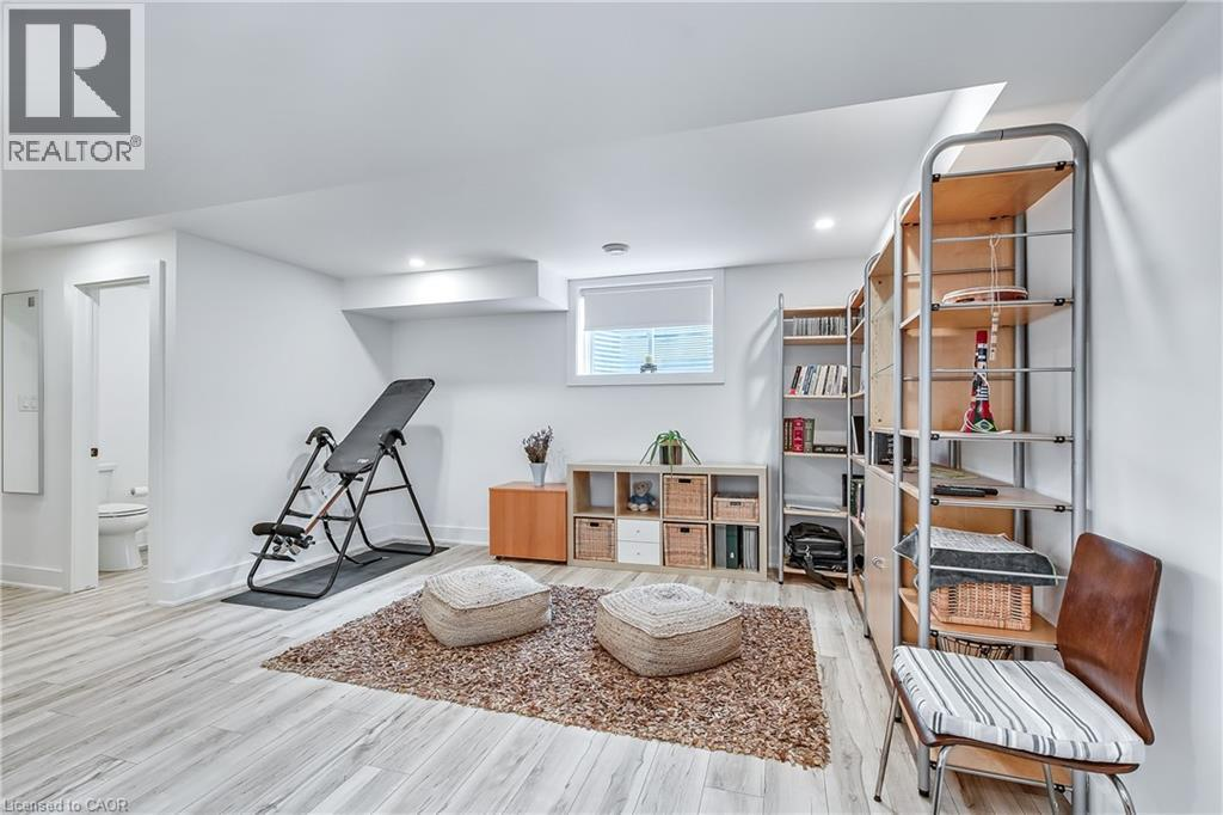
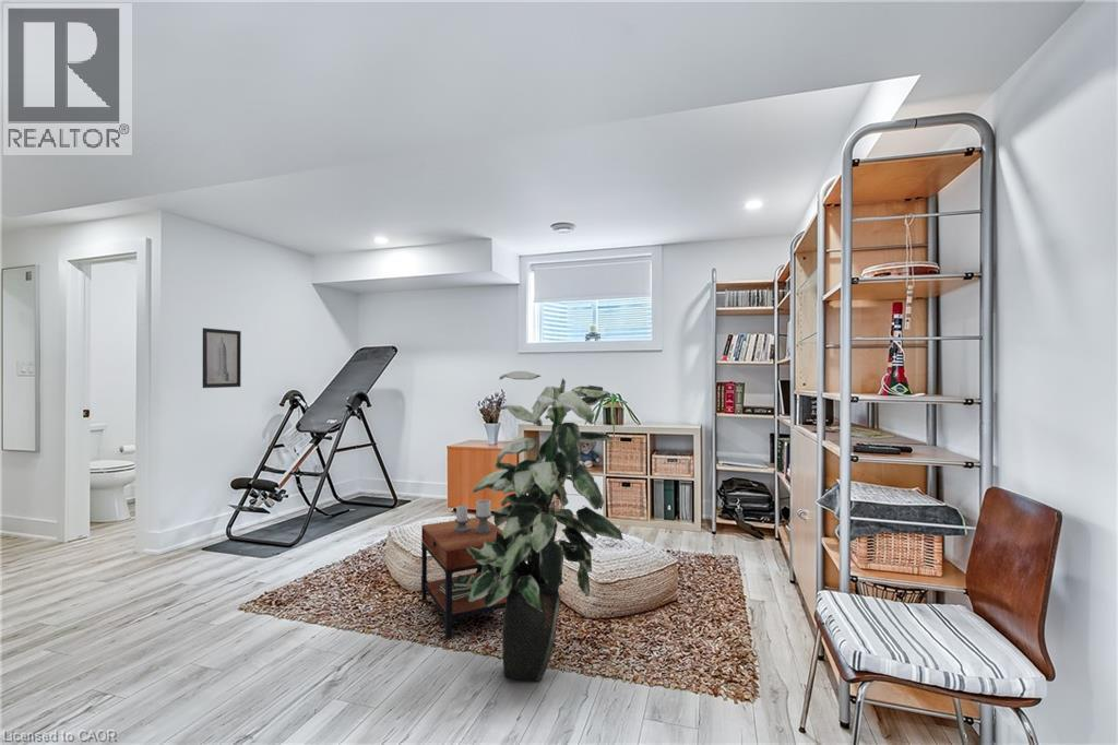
+ indoor plant (537, 518)
+ wall art (222, 358)
+ side table (466, 556)
